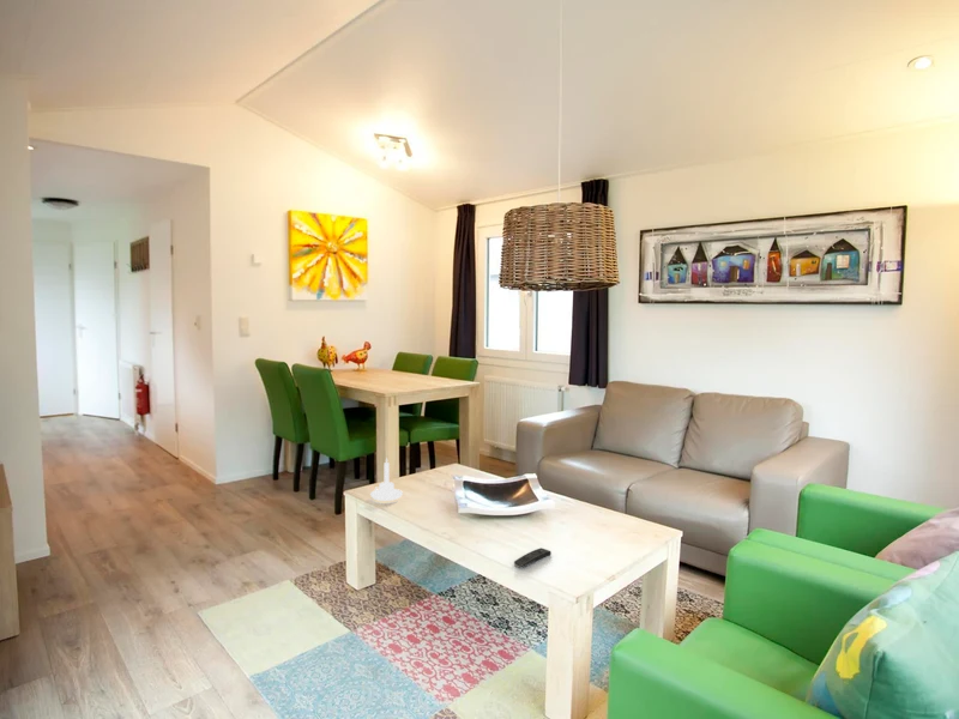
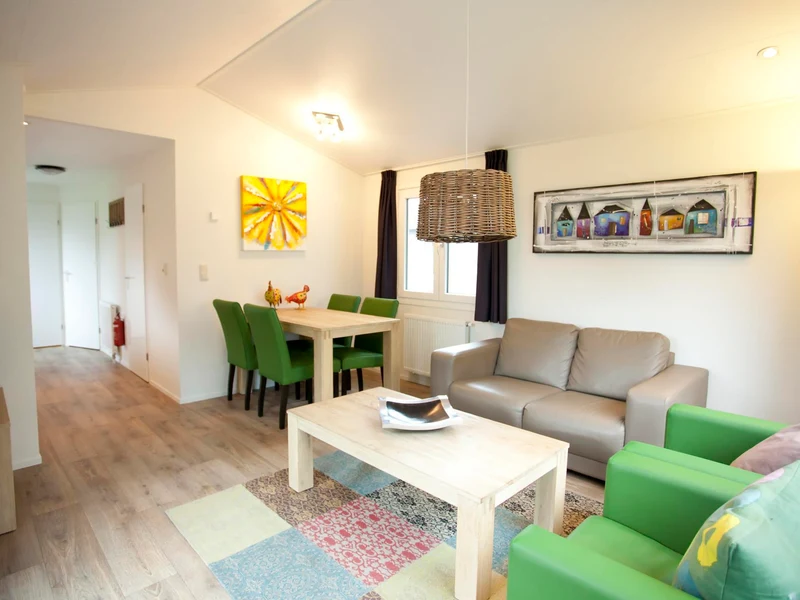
- candle holder (386, 477)
- remote control (531, 557)
